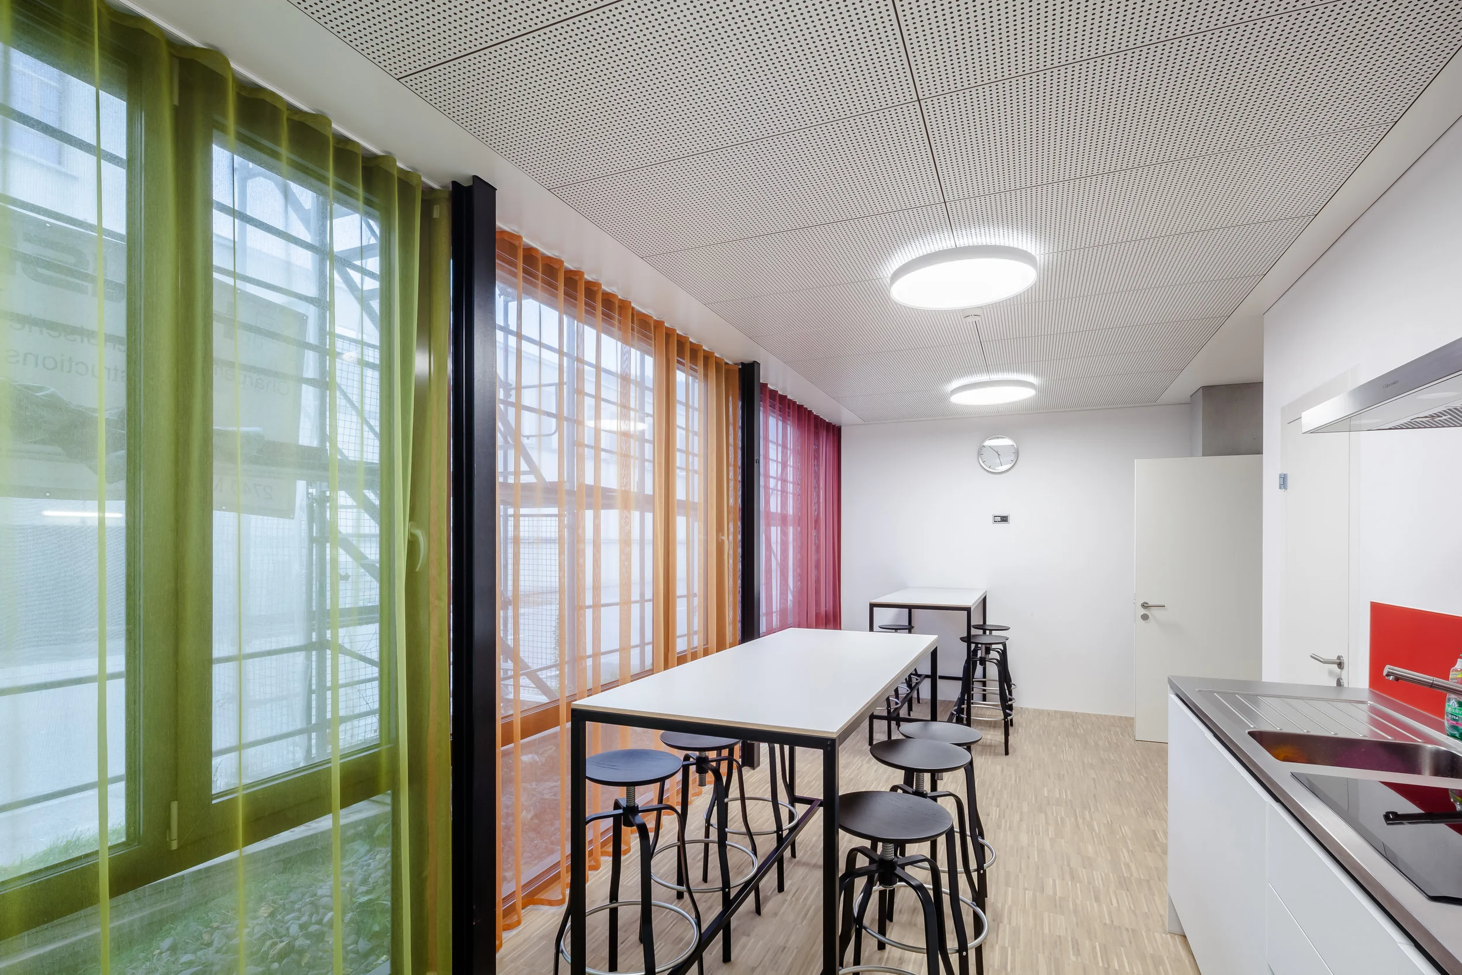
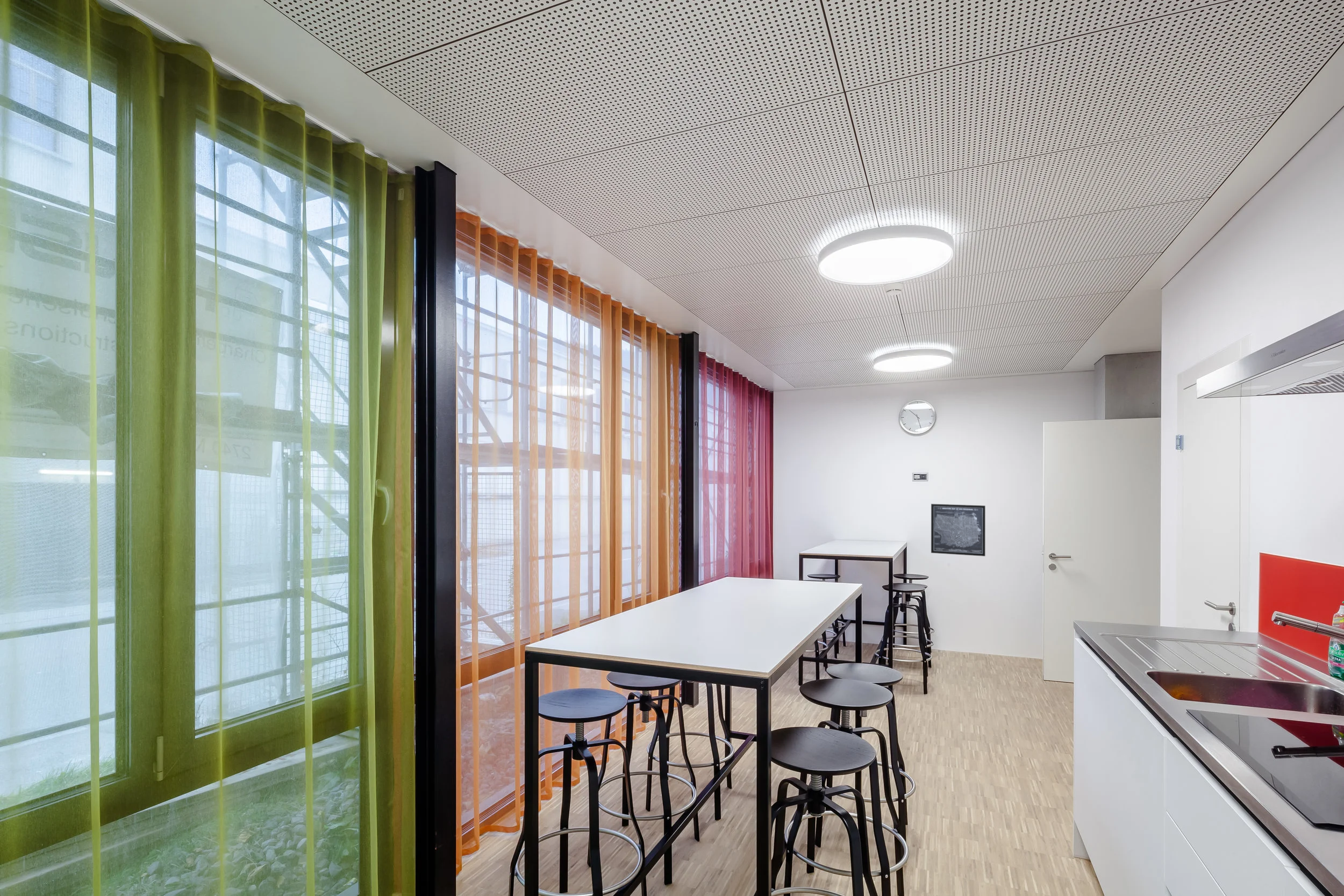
+ wall art (957, 529)
